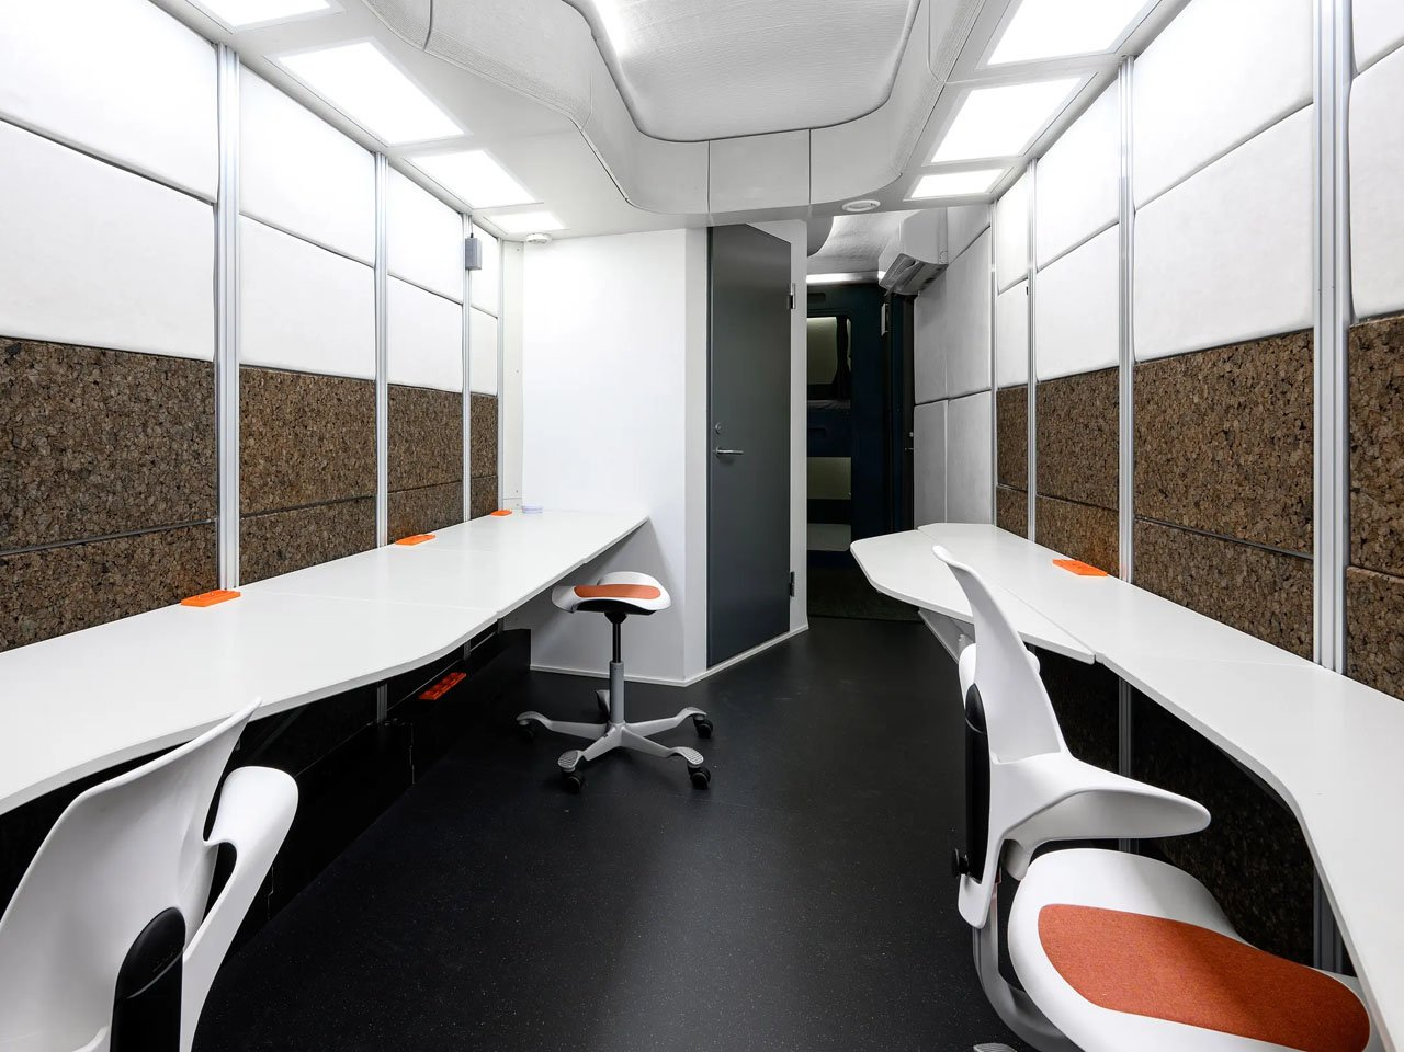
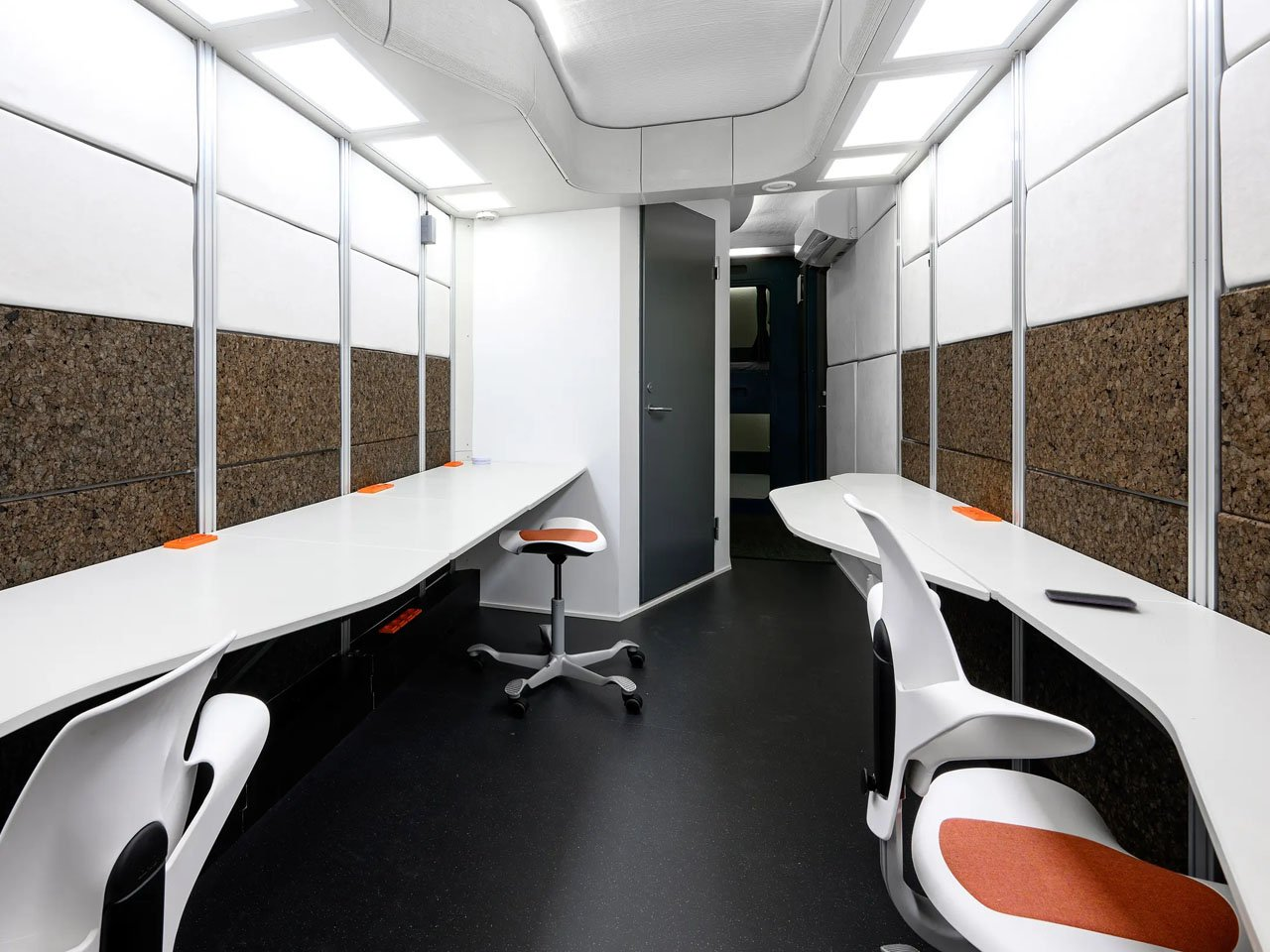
+ smartphone (1088, 597)
